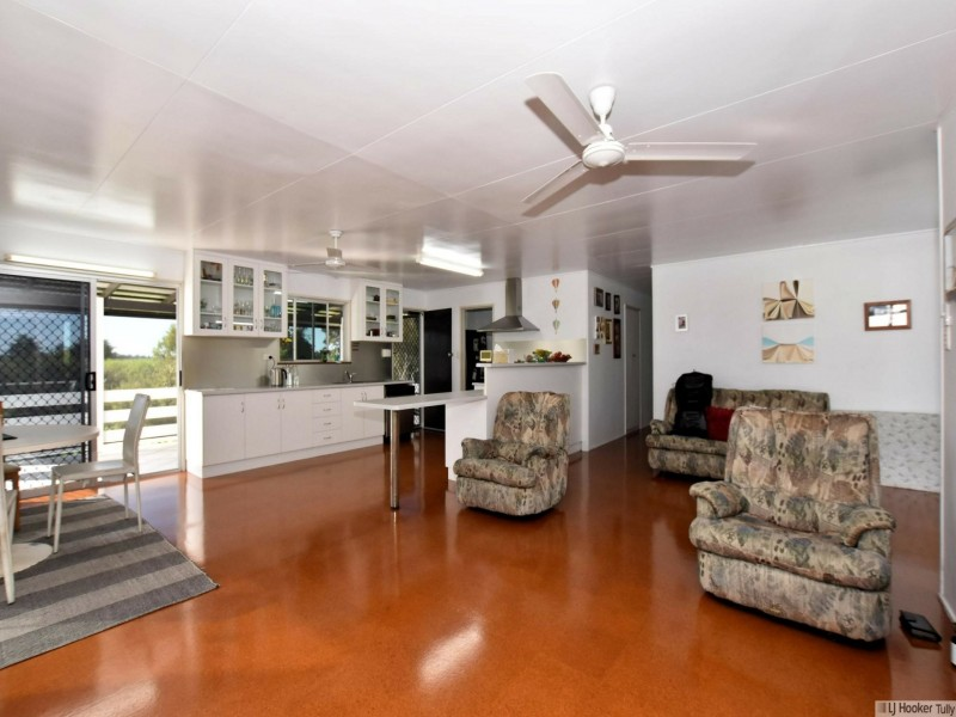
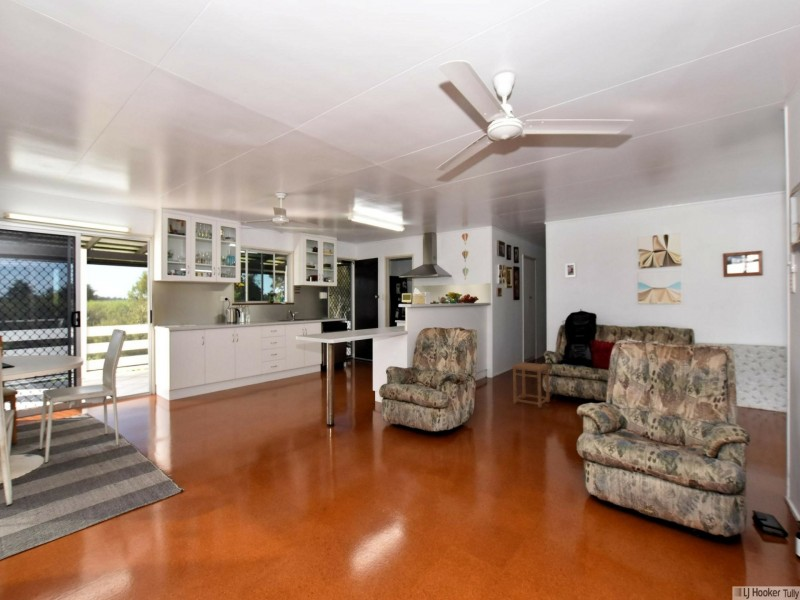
+ side table (524, 383)
